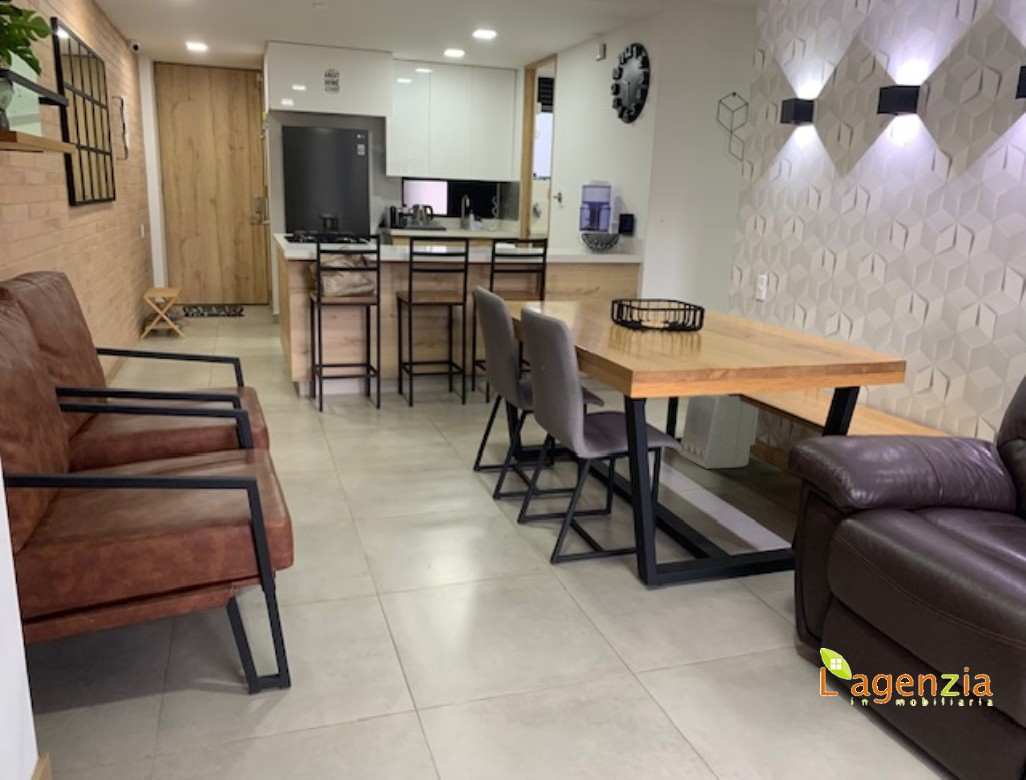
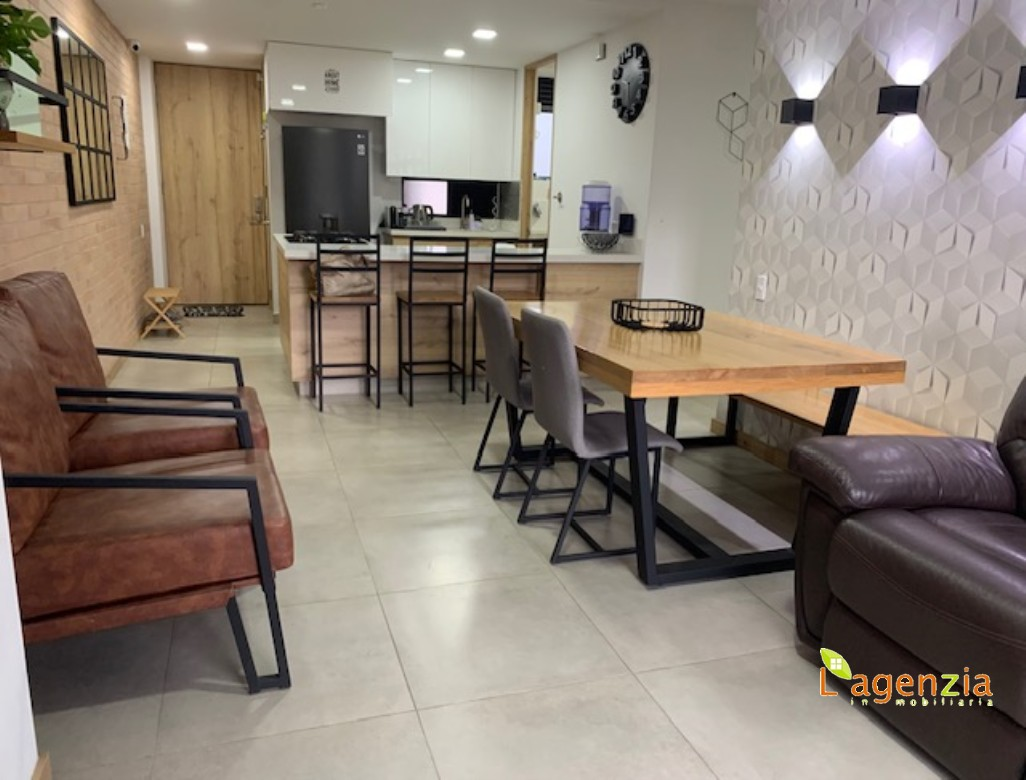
- fan (724, 413)
